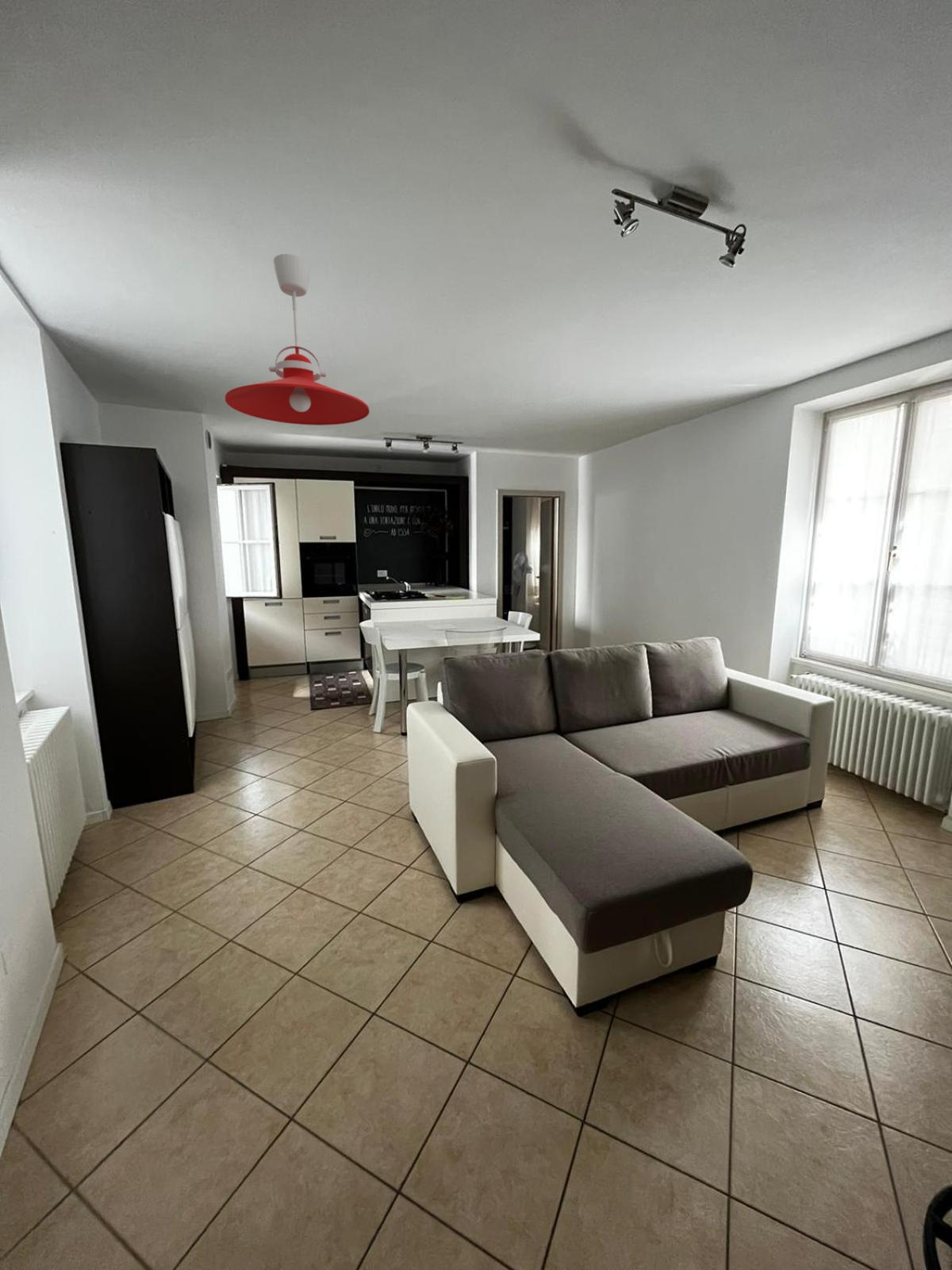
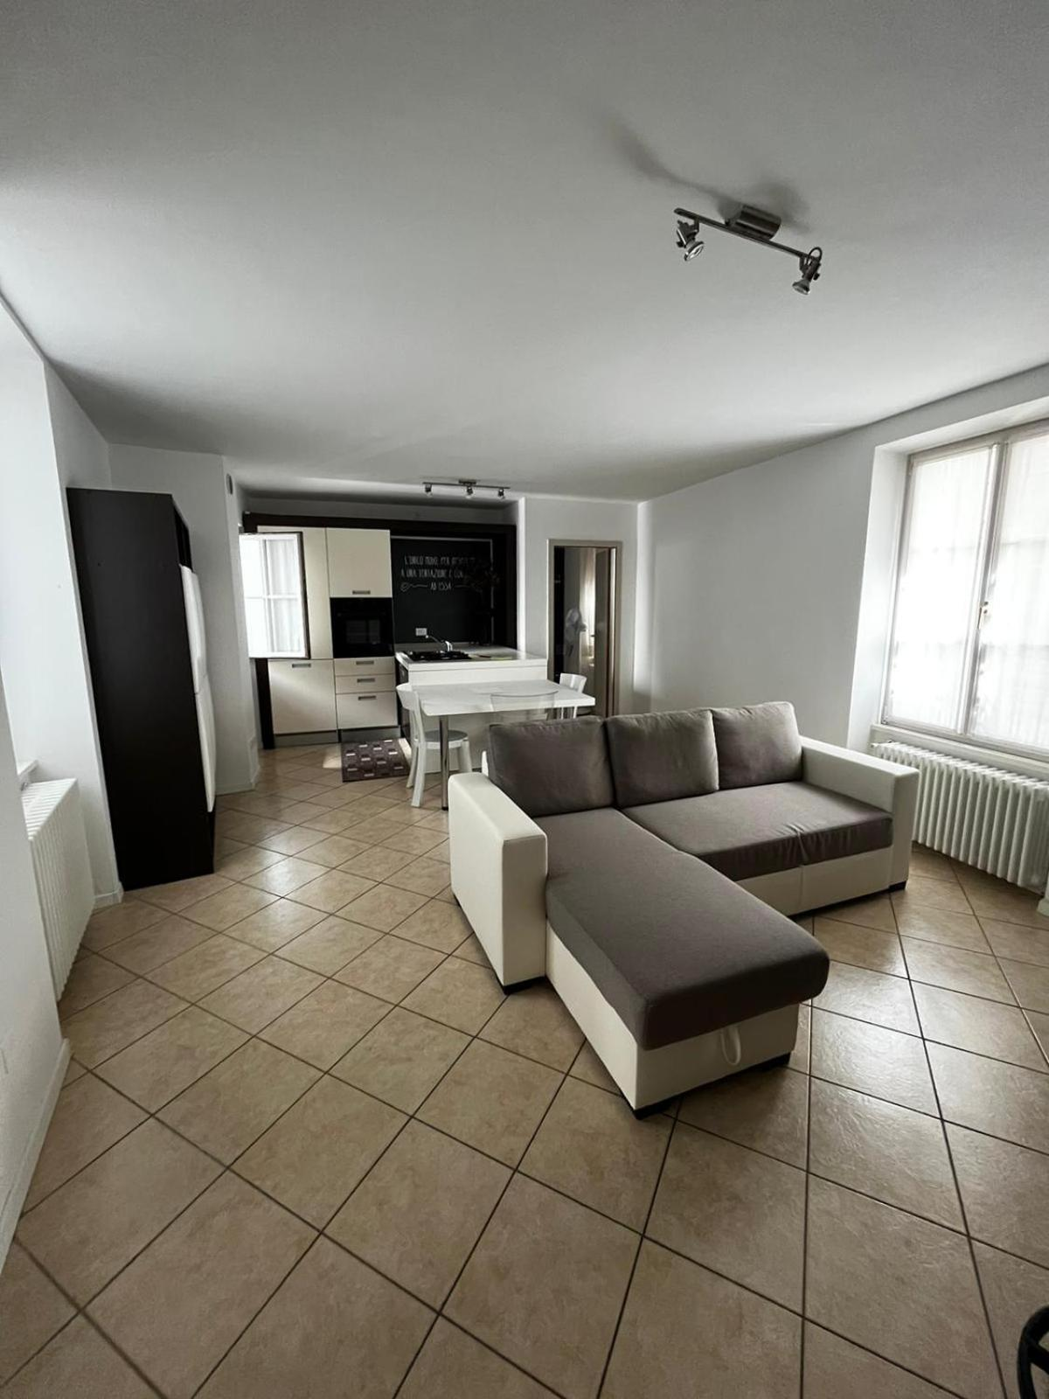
- pendant light (296, 339)
